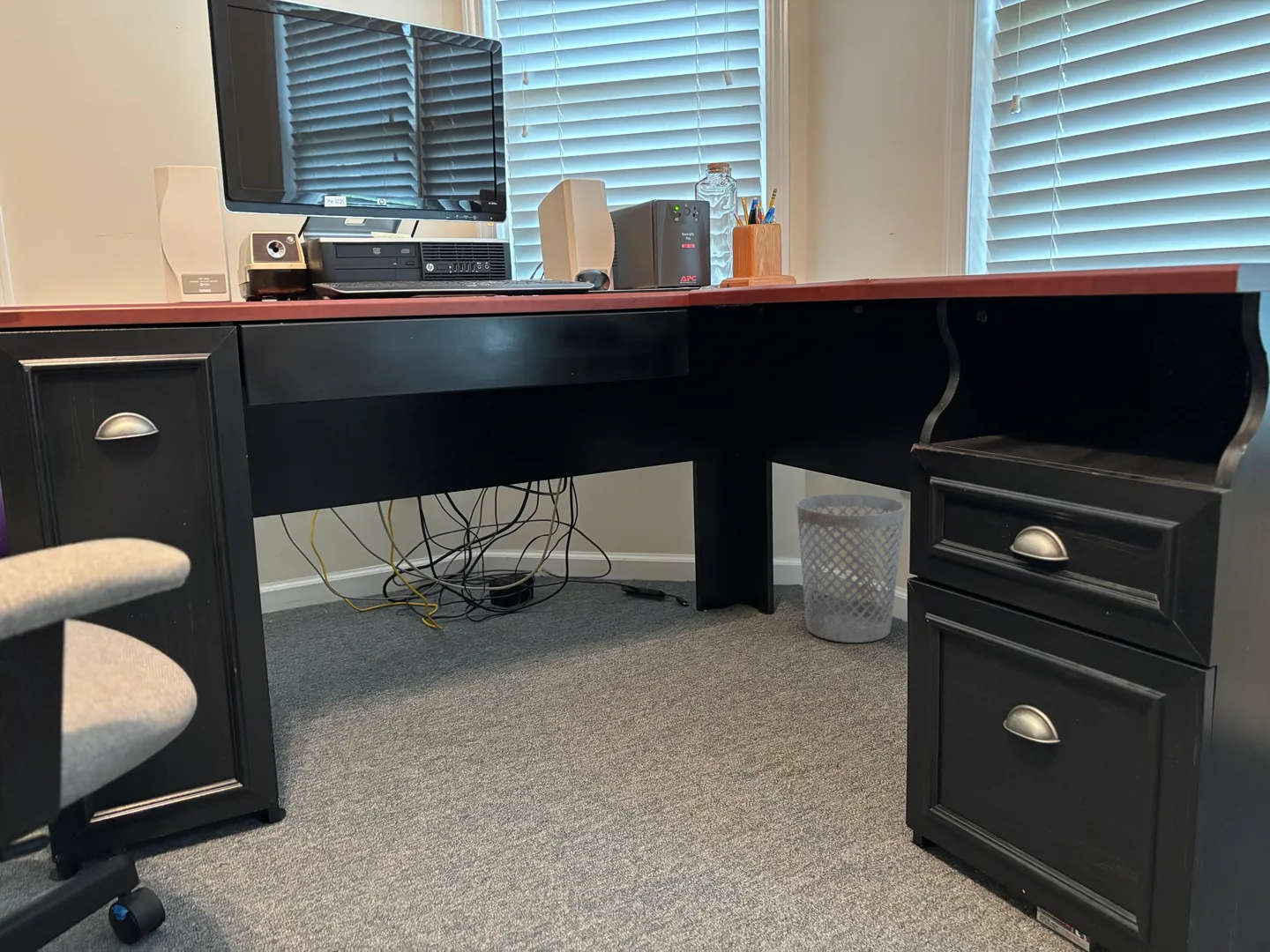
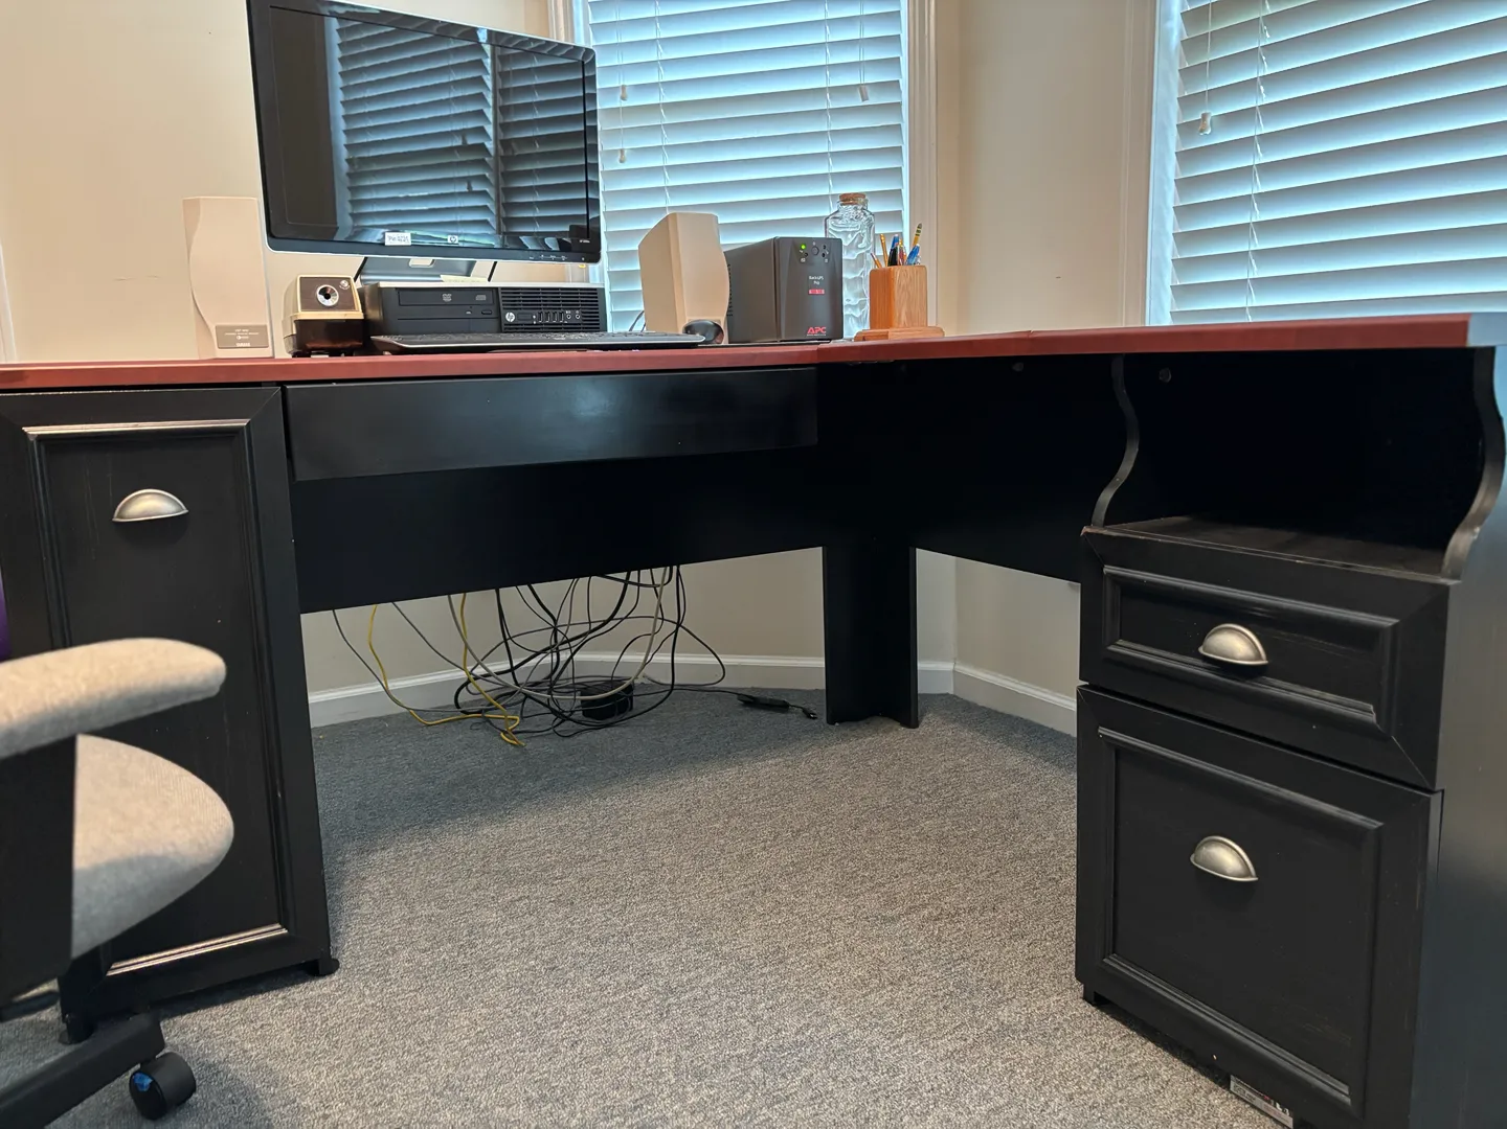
- wastebasket (848, 567)
